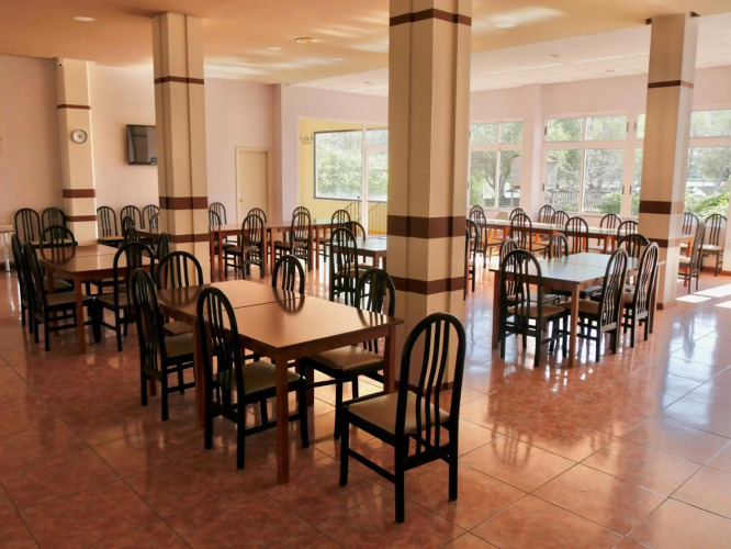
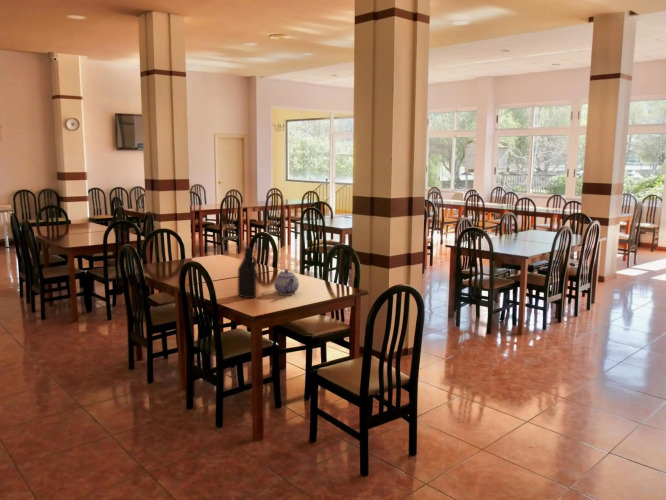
+ bottle (247, 271)
+ teapot (286, 281)
